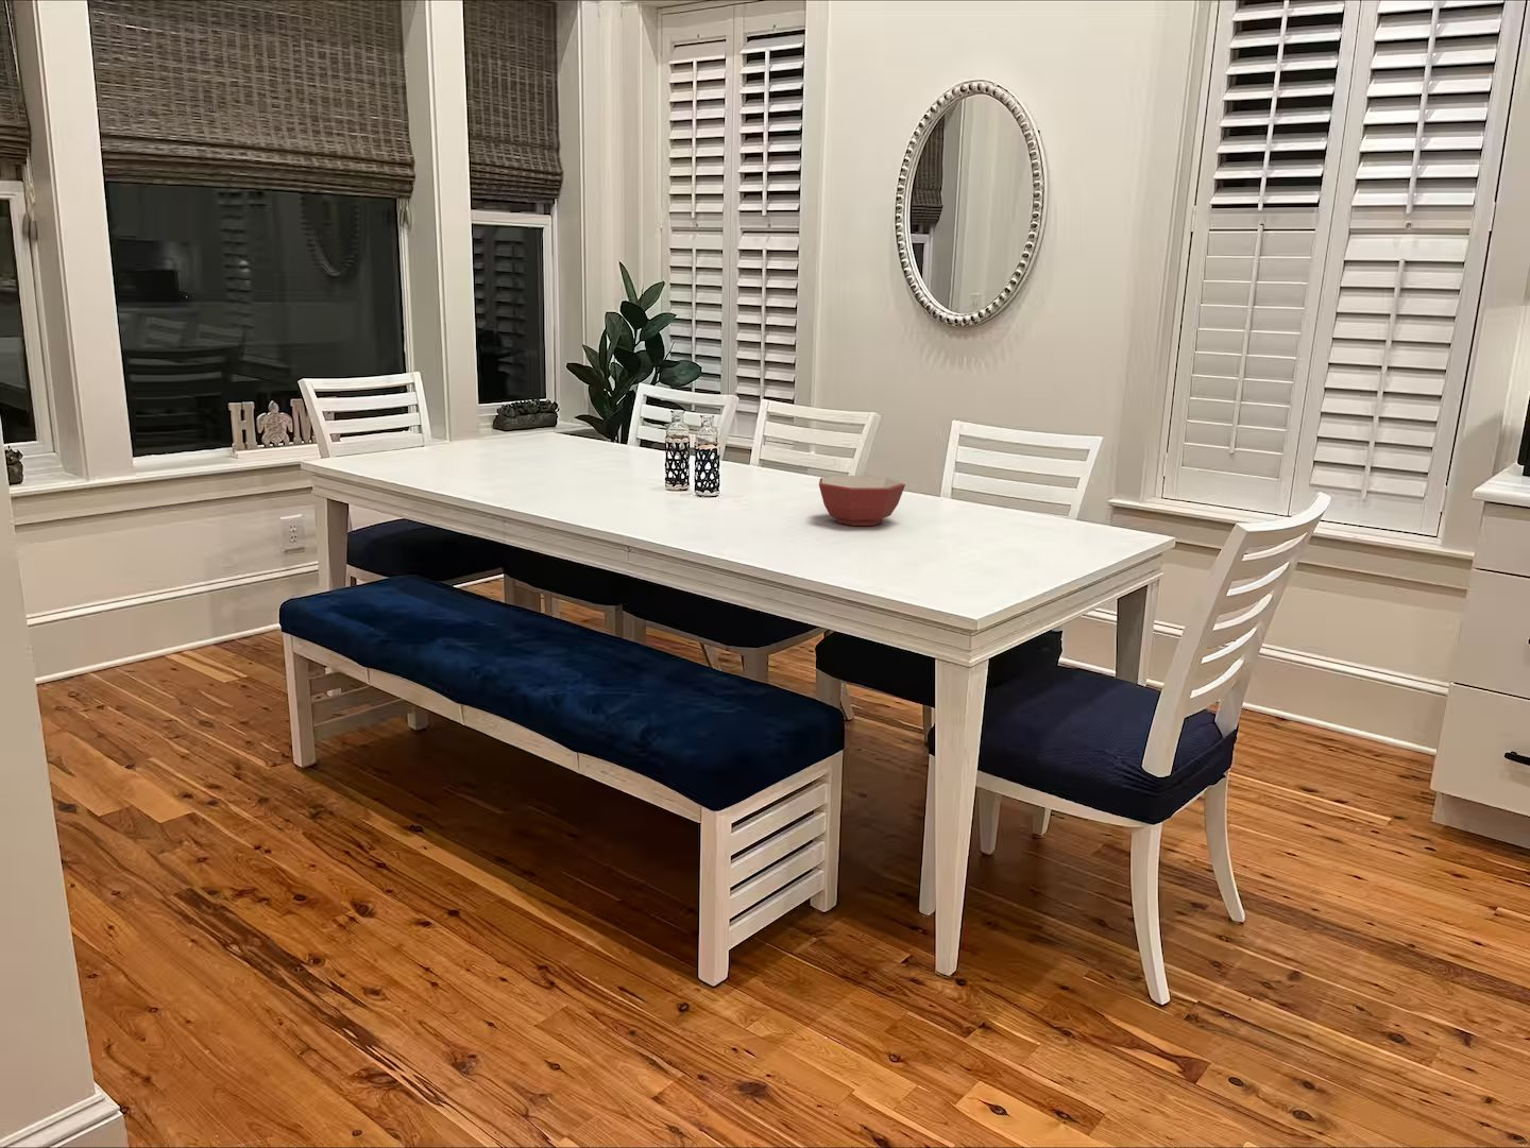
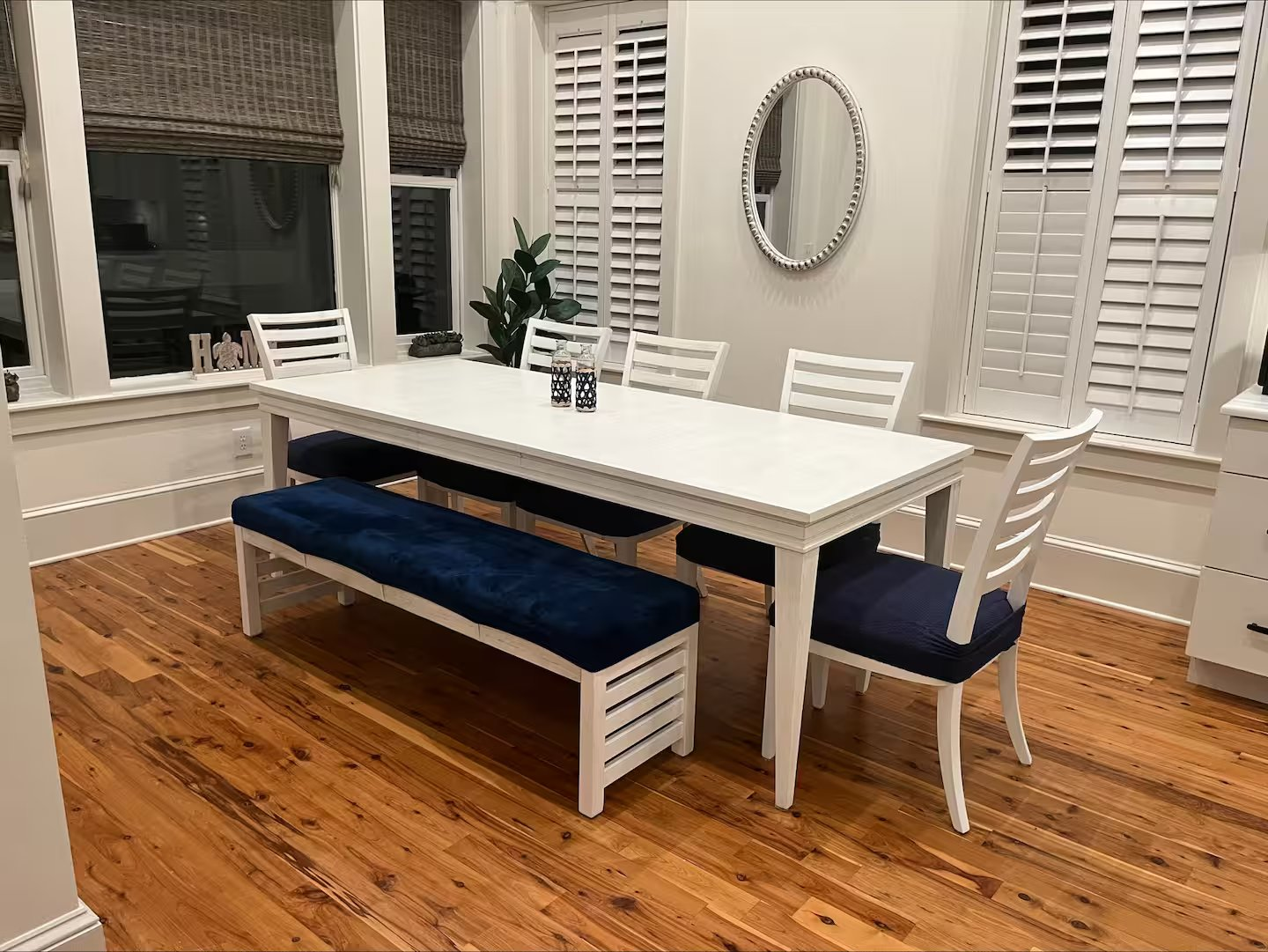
- bowl (858, 502)
